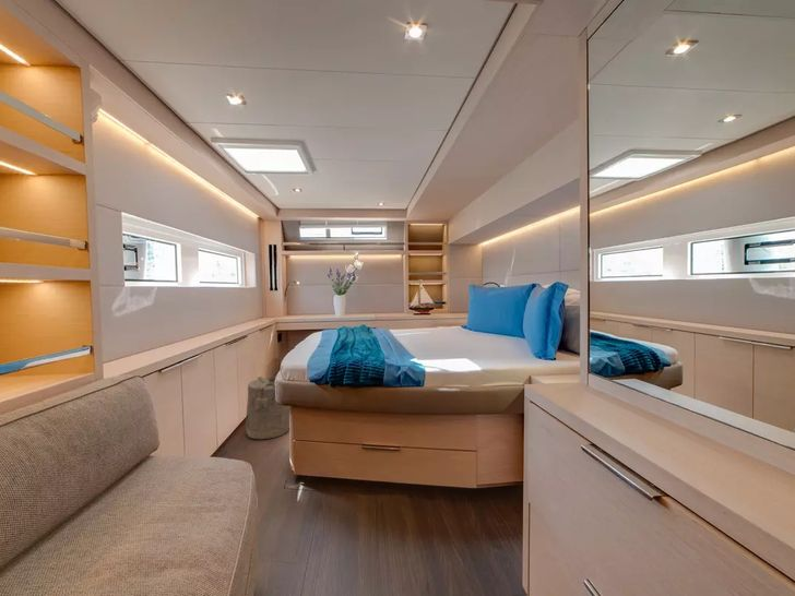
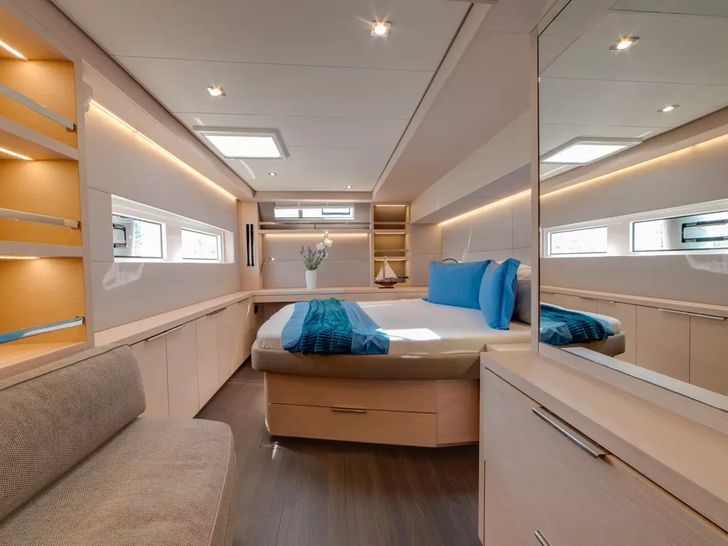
- laundry hamper (268, 404)
